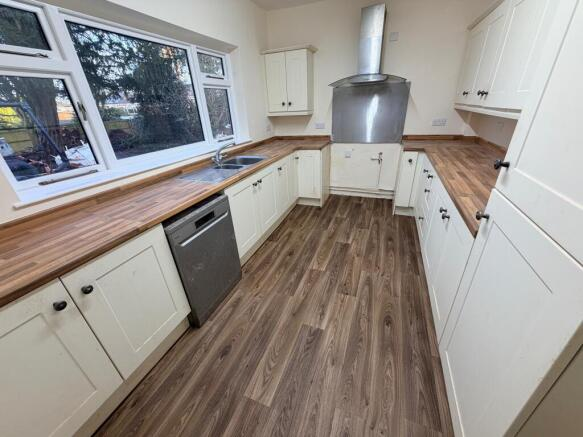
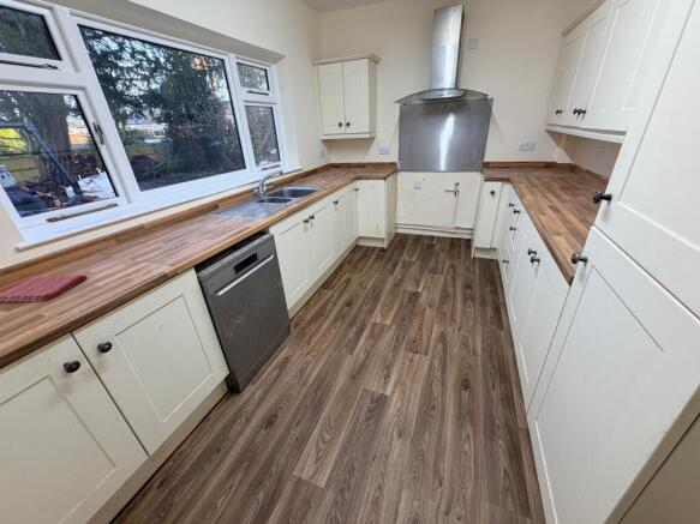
+ dish towel (40, 287)
